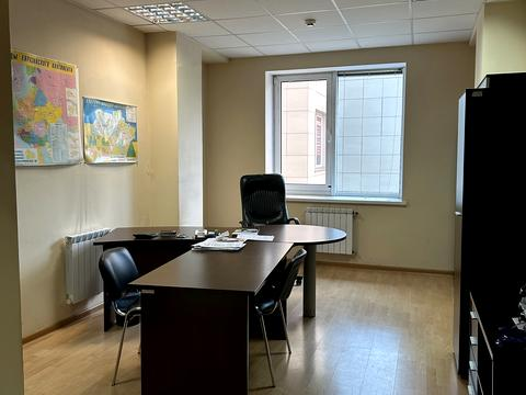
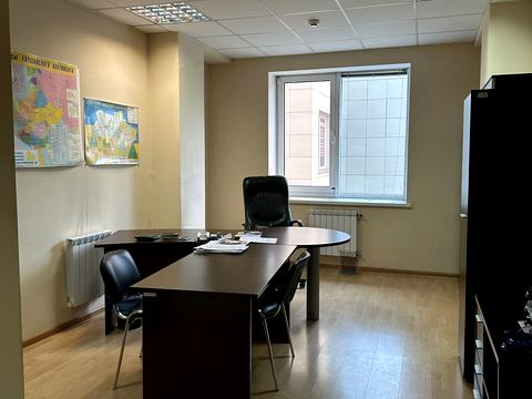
+ waste bin (348, 260)
